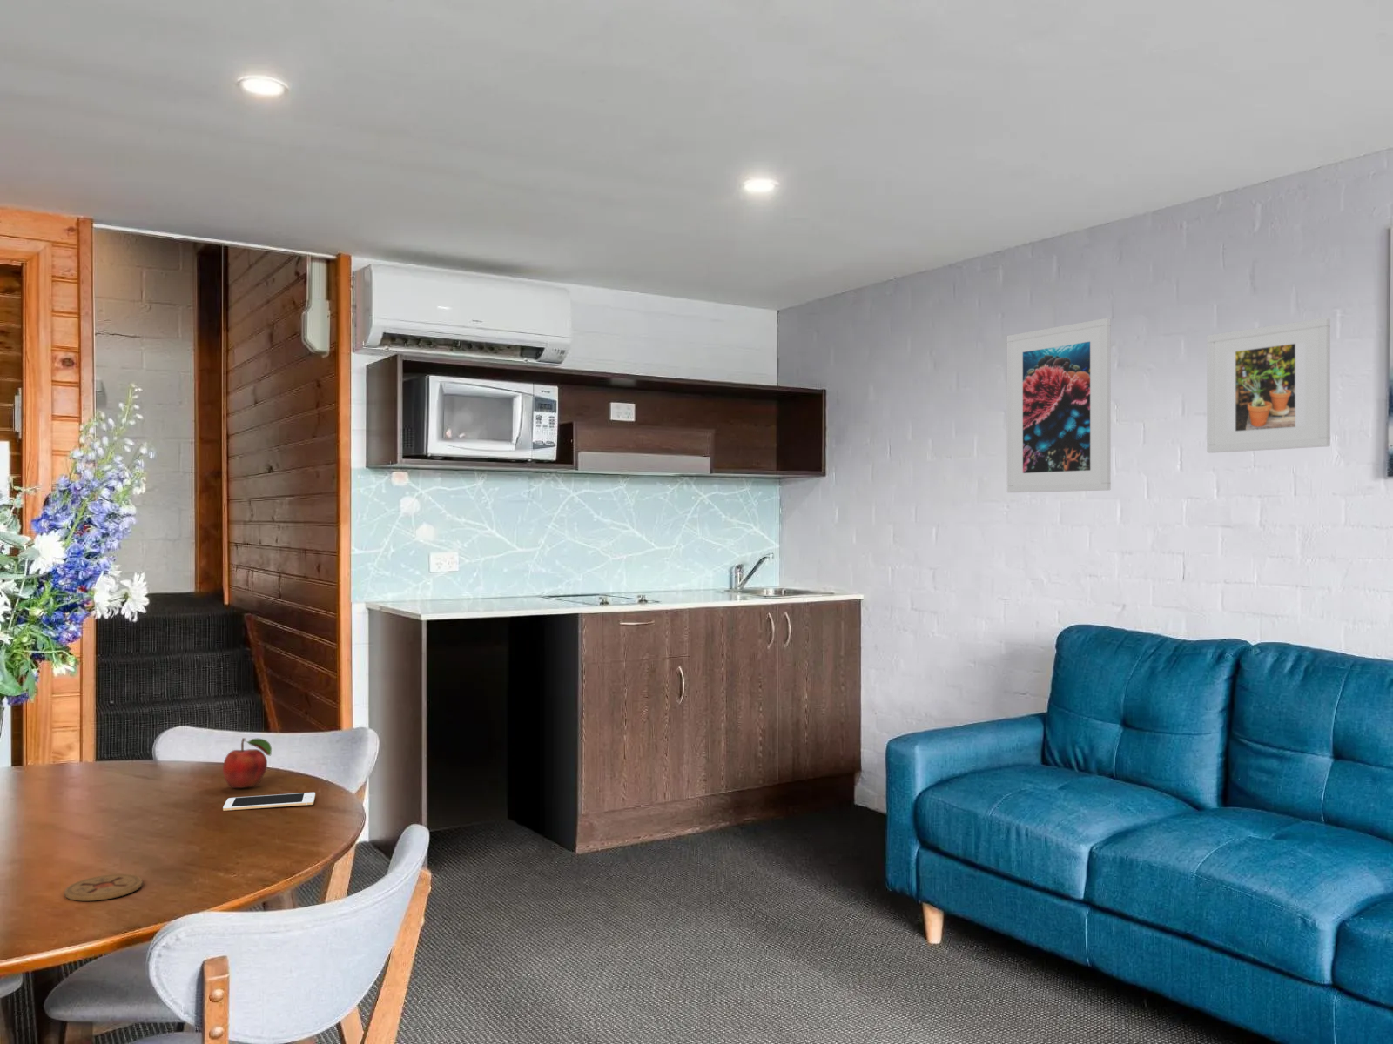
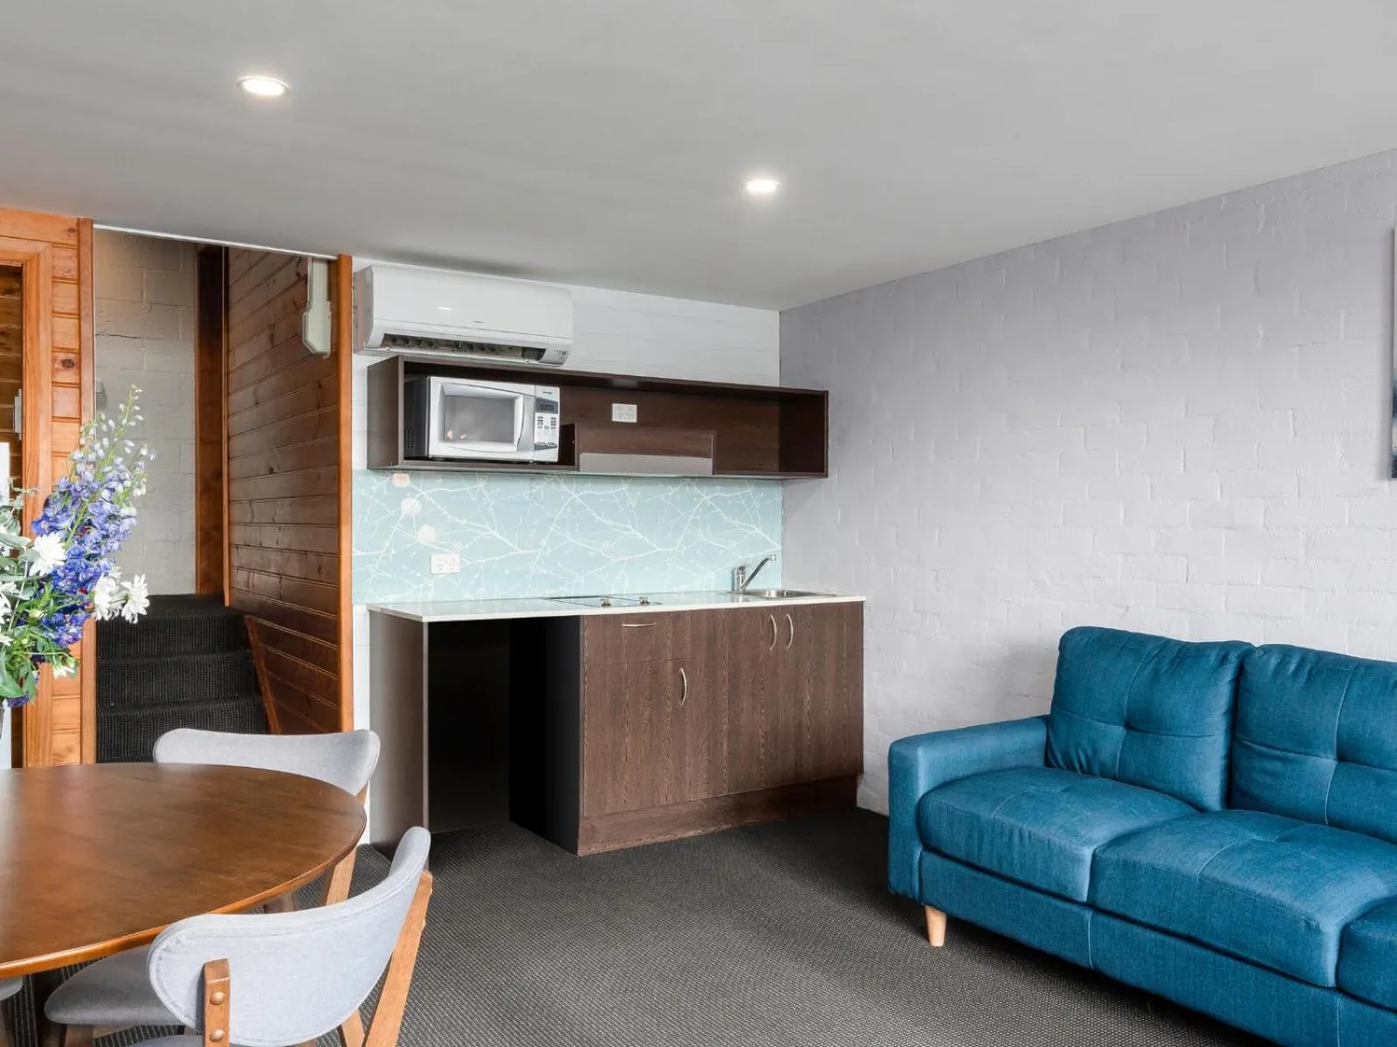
- cell phone (270, 802)
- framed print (1265, 388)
- coaster (103, 886)
- fruit (247, 762)
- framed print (1056, 409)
